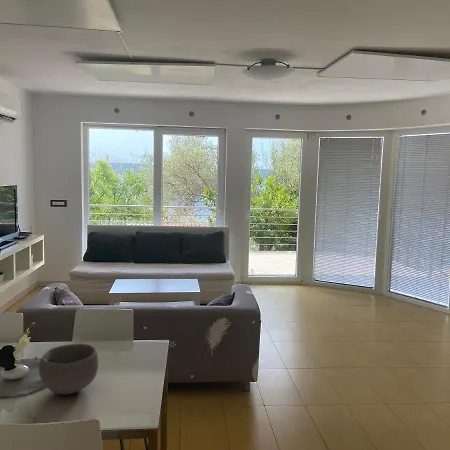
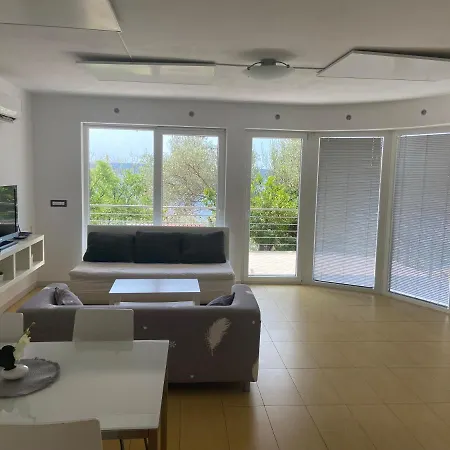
- bowl (69, 371)
